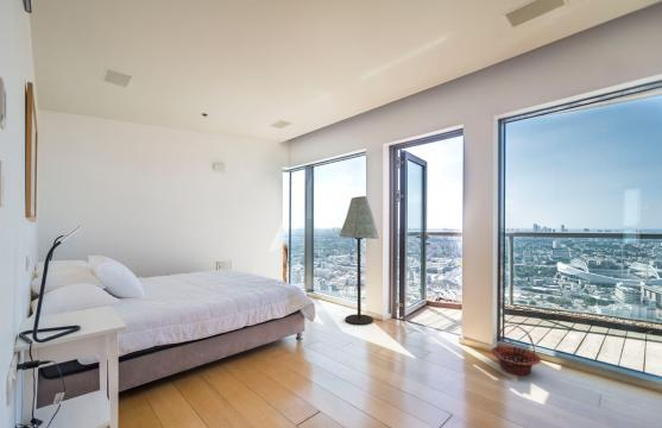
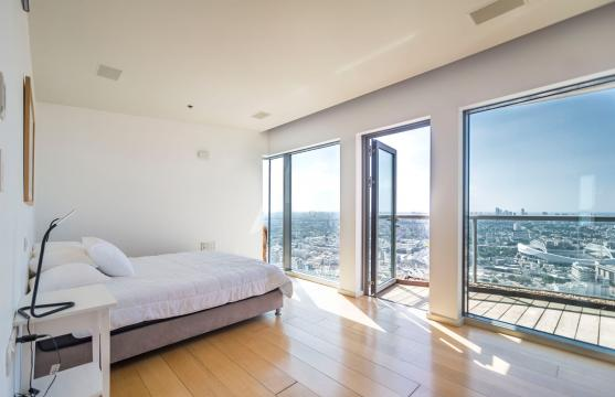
- floor lamp (359, 258)
- basket (515, 347)
